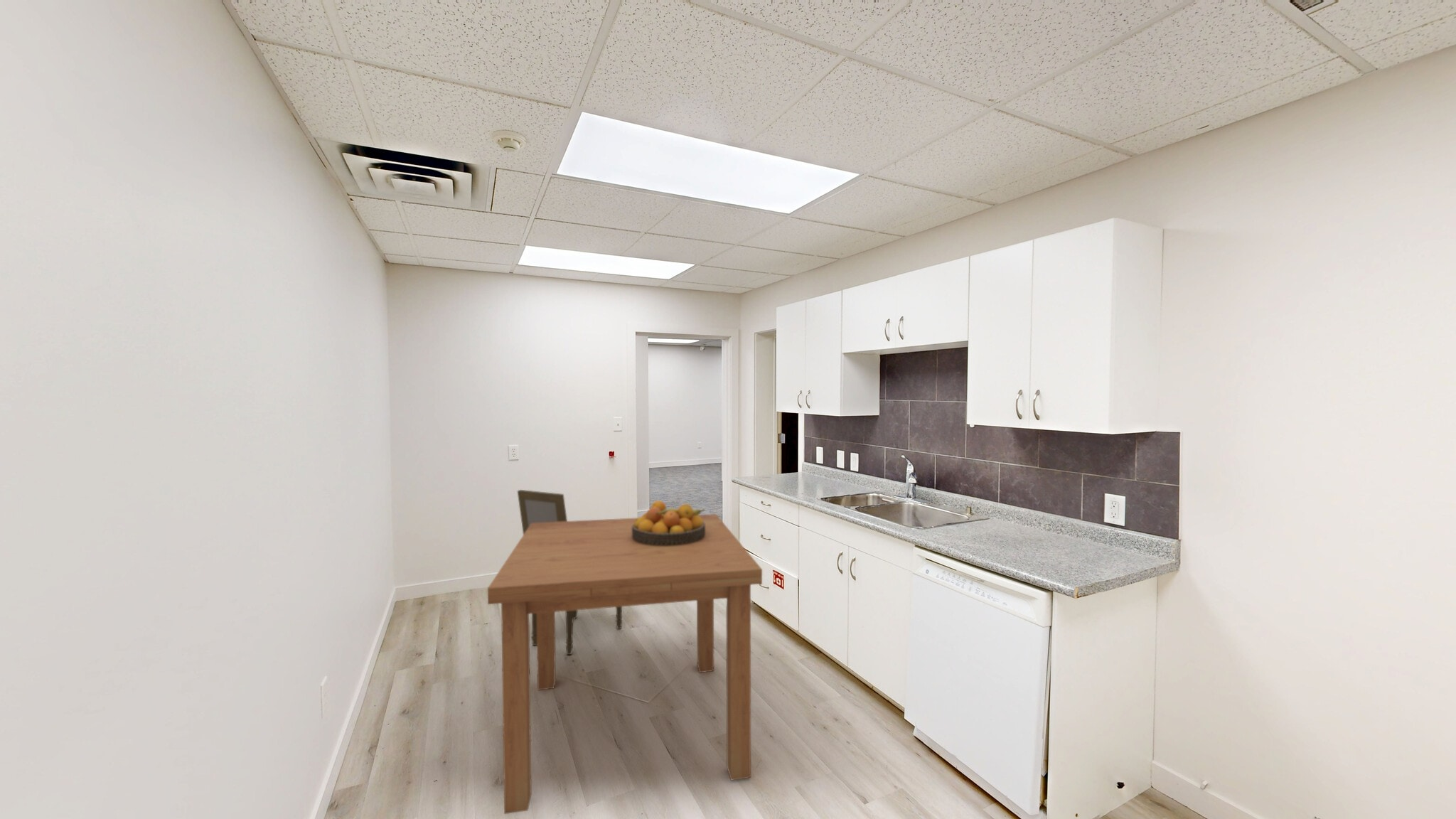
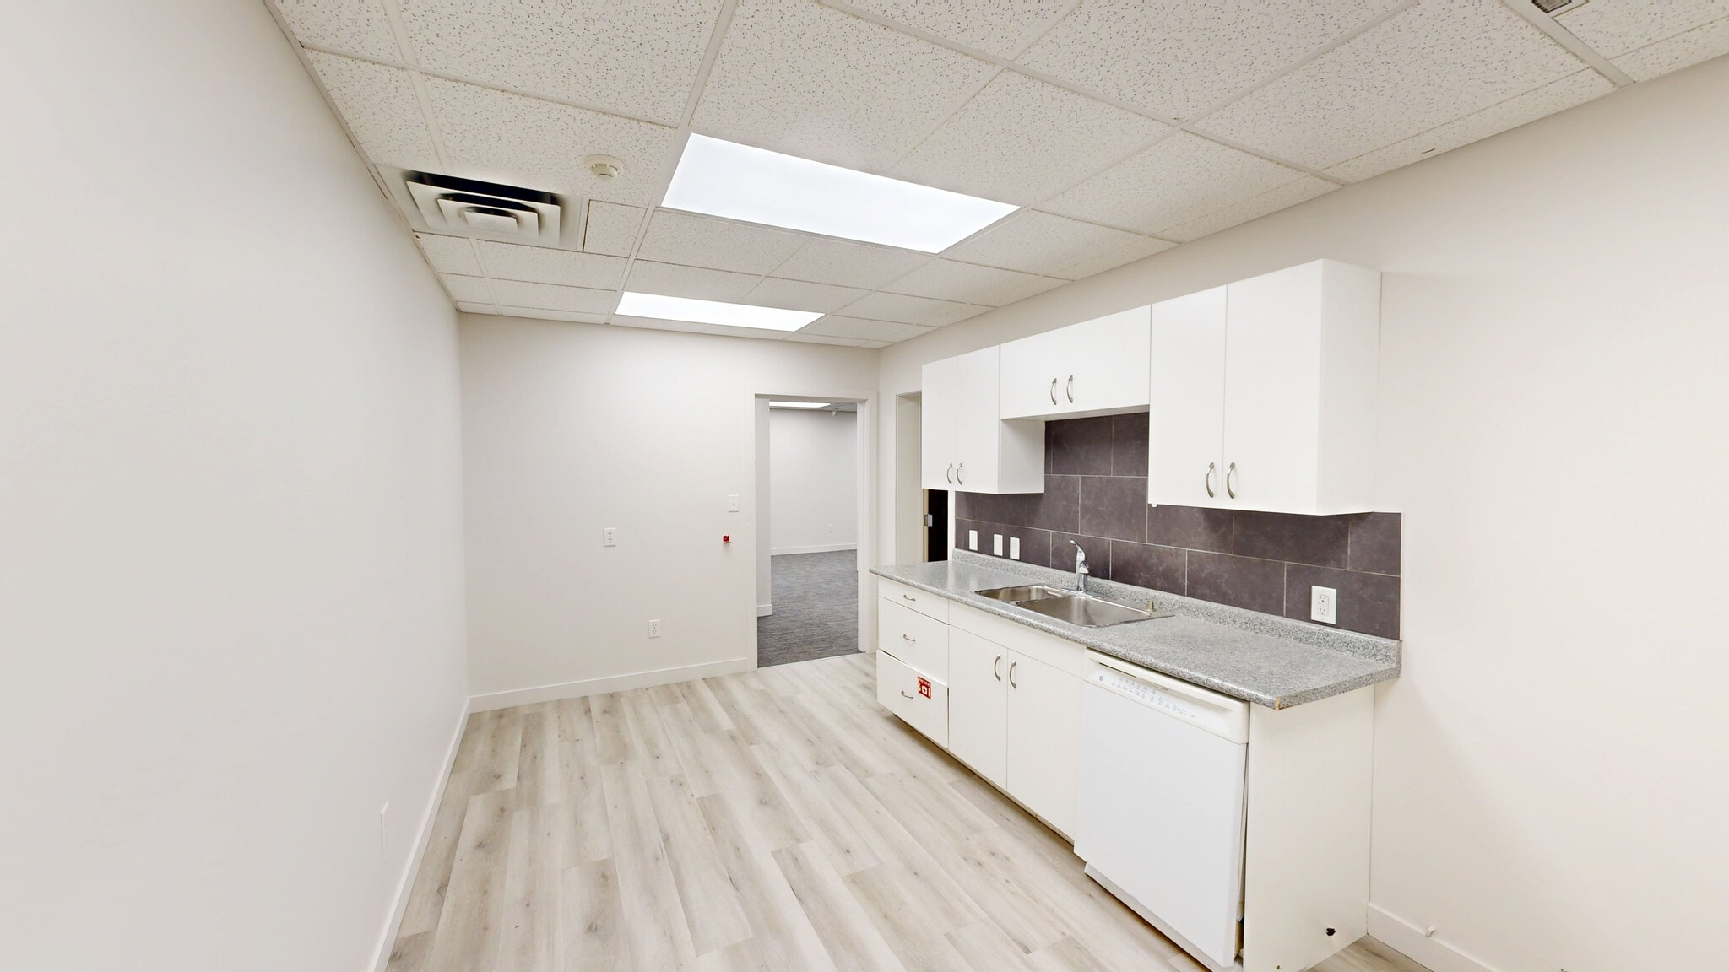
- dining table (628, 606)
- fruit bowl (668, 519)
- dining chair (567, 520)
